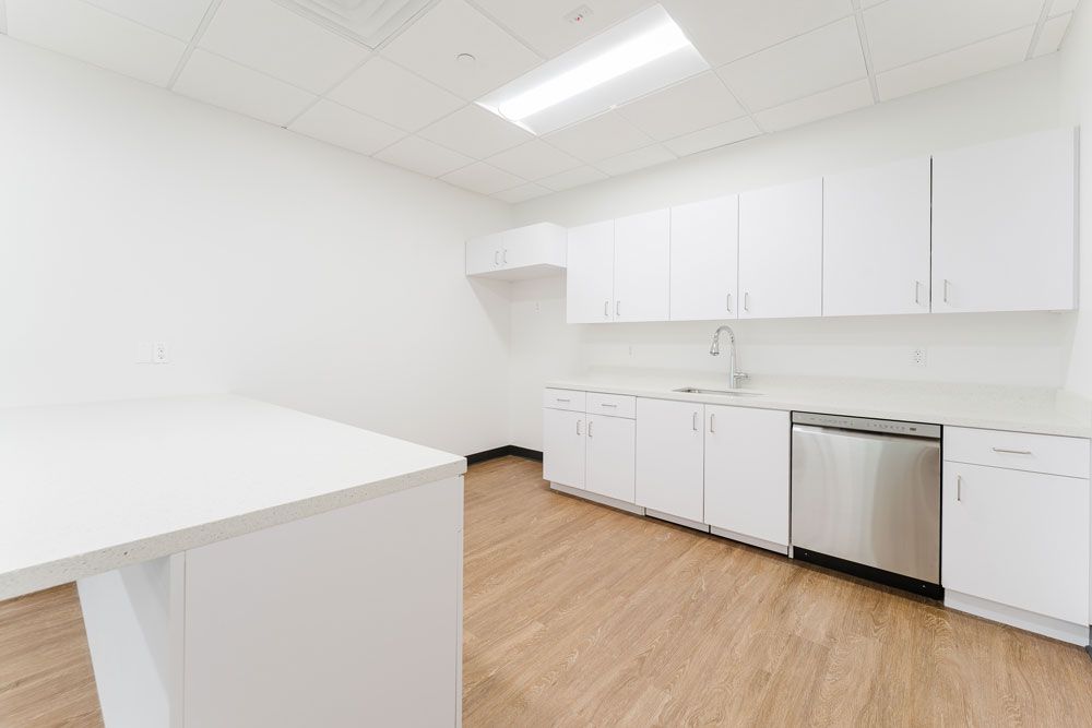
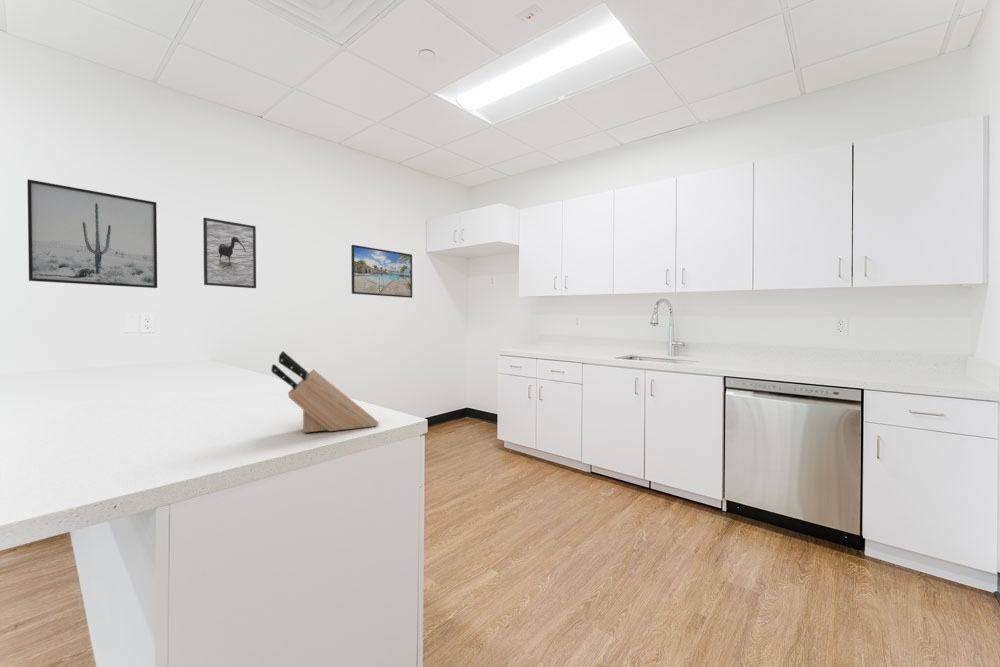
+ wall art (97, 238)
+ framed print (383, 272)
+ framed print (230, 254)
+ knife block (326, 389)
